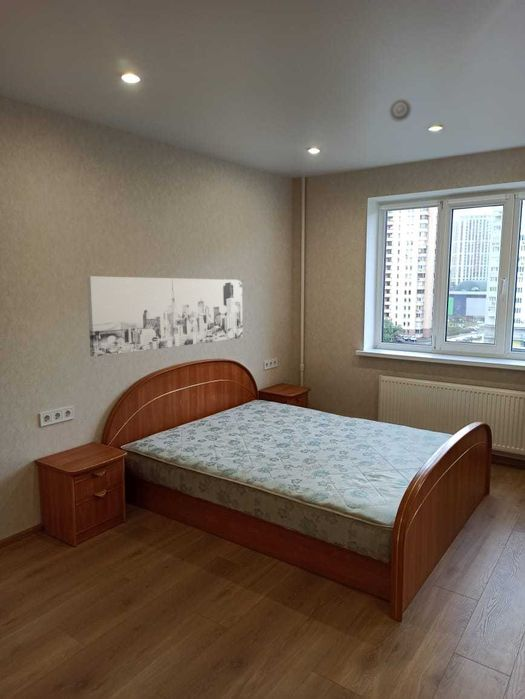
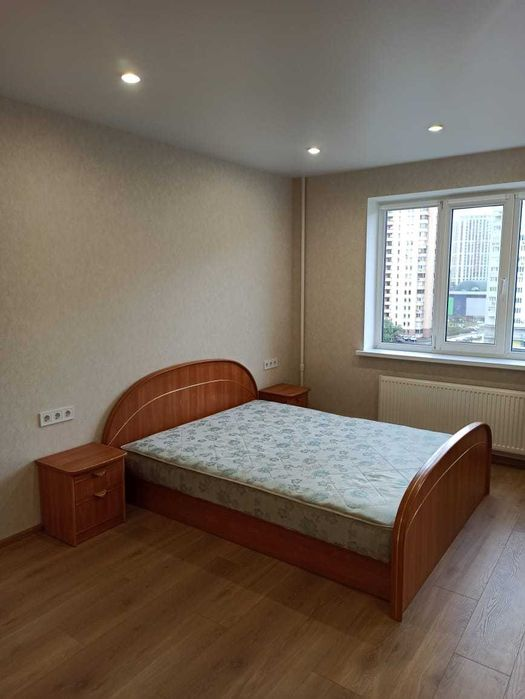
- wall art (177, 312)
- smoke detector (400, 109)
